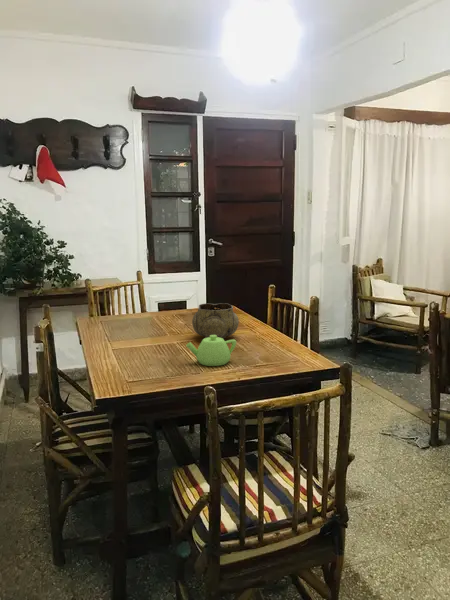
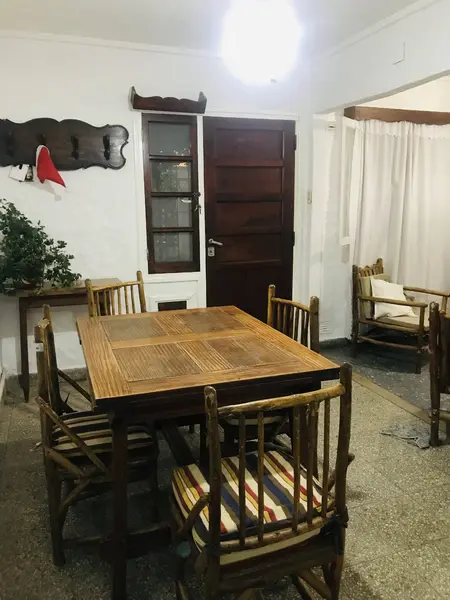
- decorative bowl (215, 321)
- teapot (211, 348)
